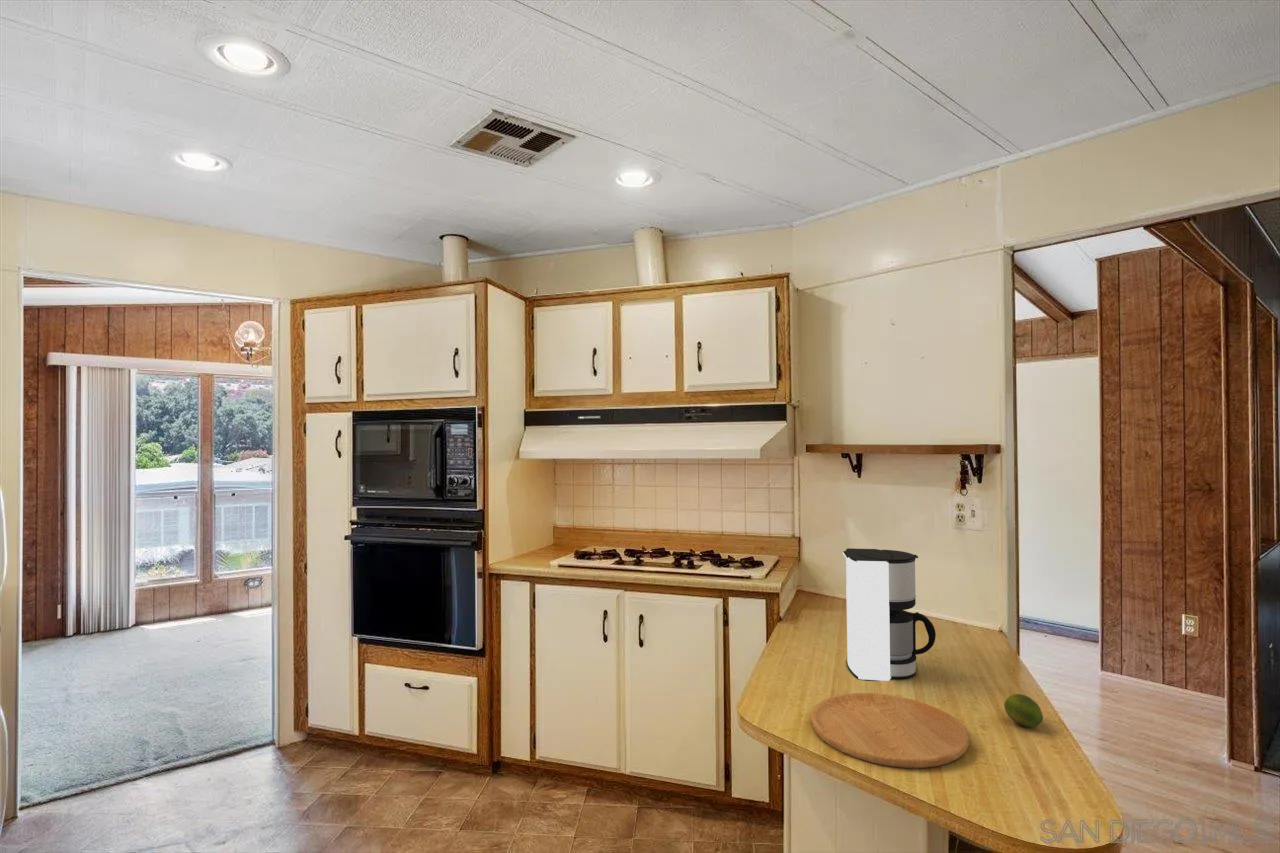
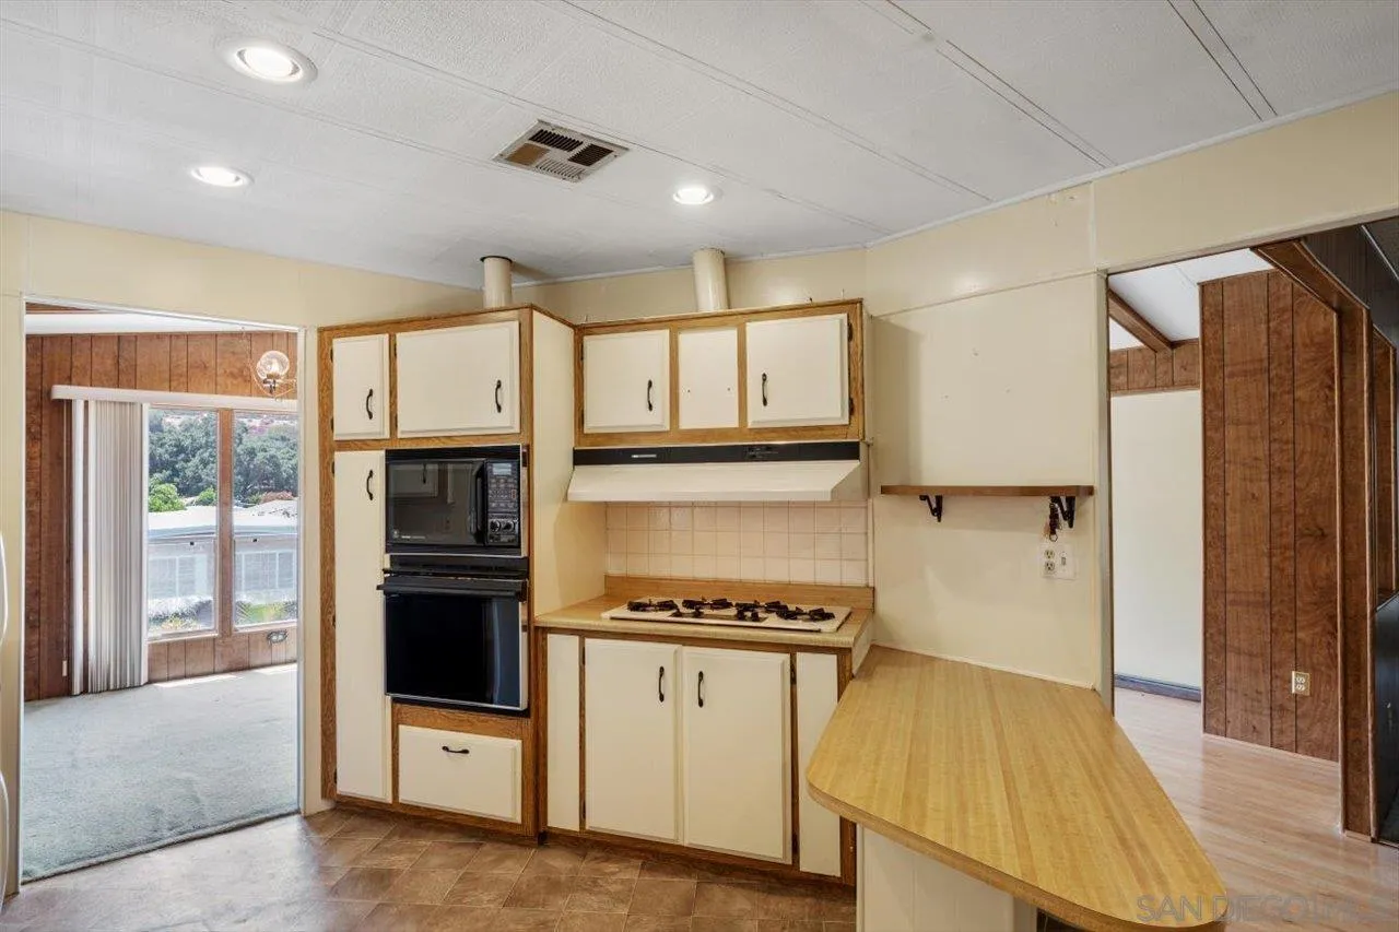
- fruit (1023, 710)
- coffee maker (889, 612)
- cutting board (886, 727)
